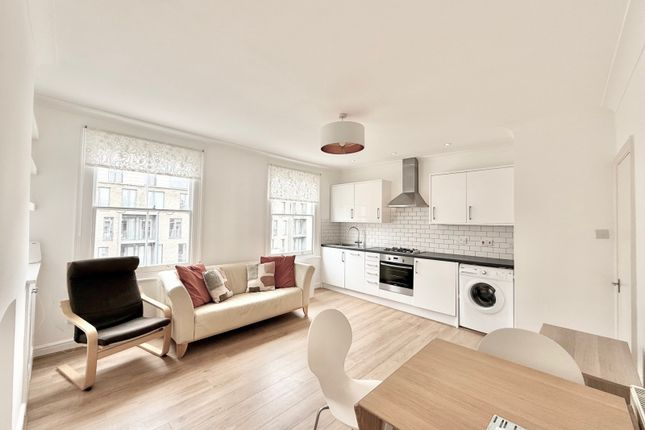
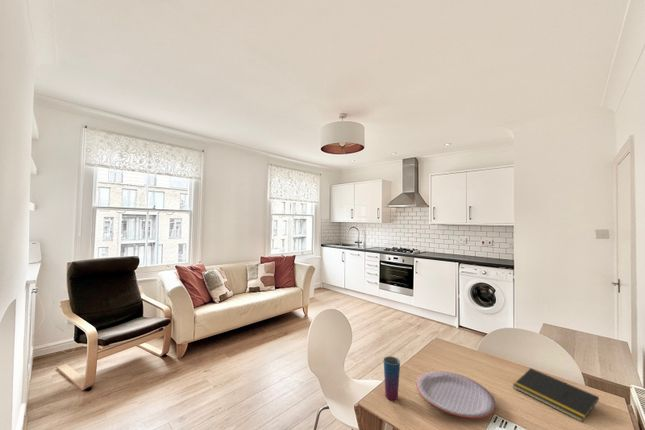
+ notepad (553, 391)
+ cup (391, 378)
+ plate (453, 393)
